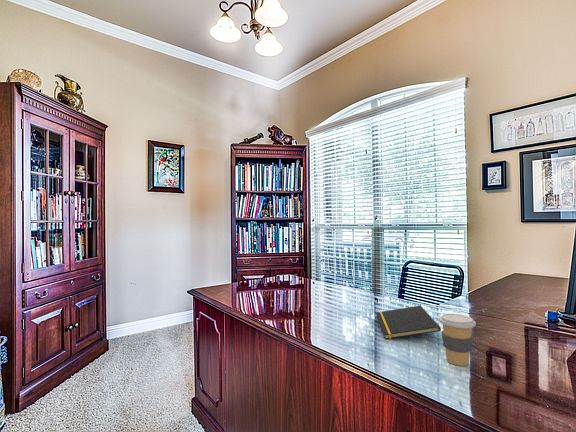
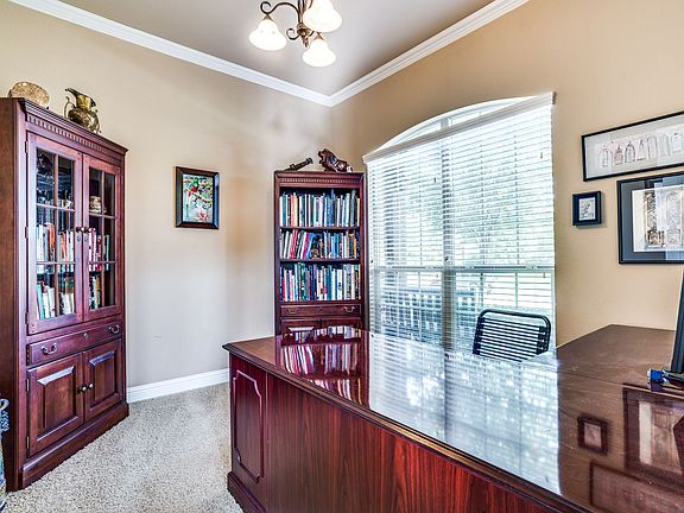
- coffee cup (457, 339)
- notepad (404, 320)
